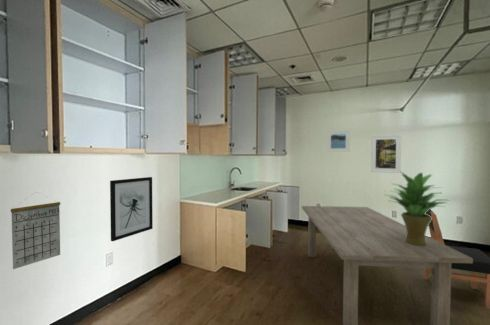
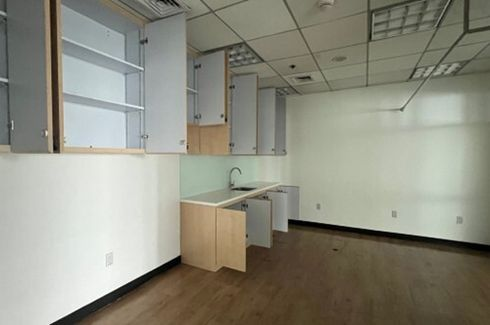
- dining table (357, 254)
- wall art (133, 206)
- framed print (338, 141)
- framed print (385, 153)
- calendar (37, 226)
- dining chair (456, 250)
- potted plant (416, 207)
